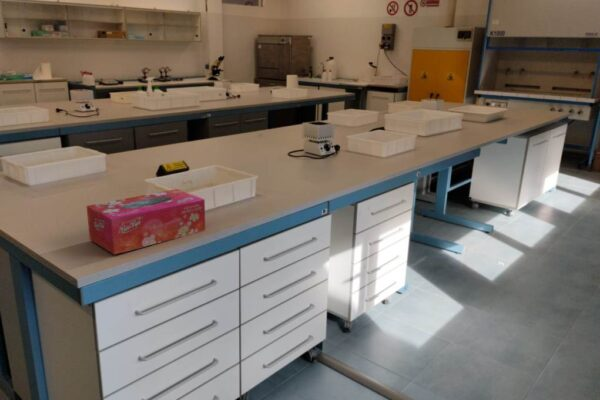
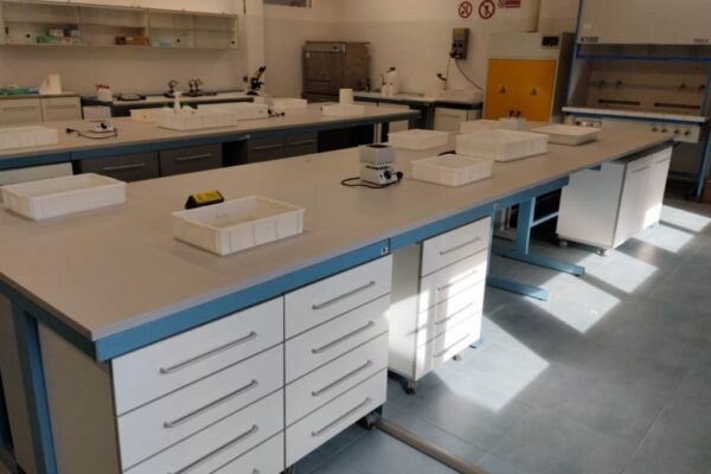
- tissue box (148, 218)
